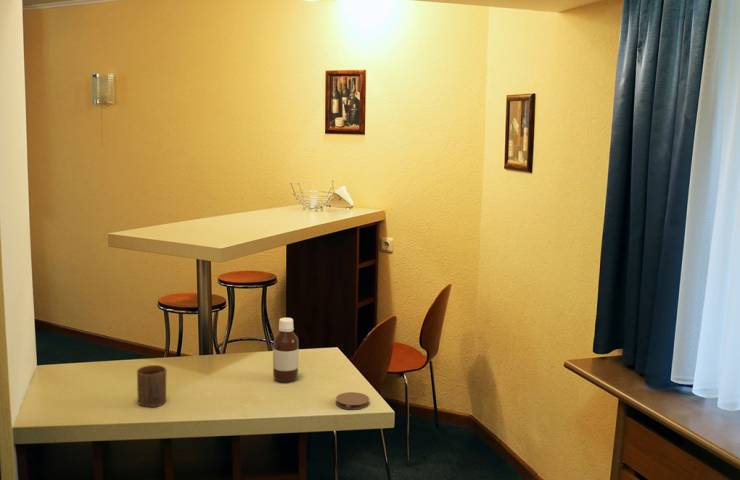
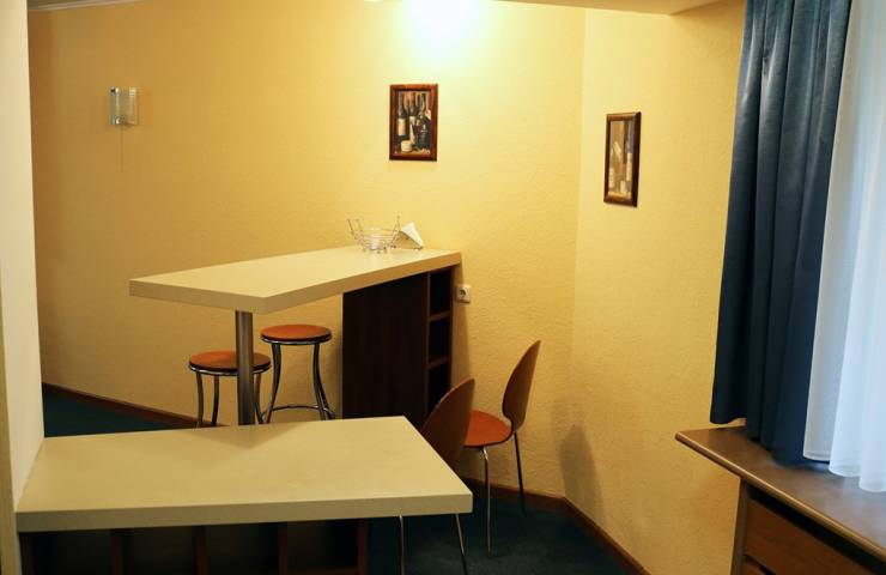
- bottle (285, 349)
- coaster (352, 400)
- cup (152, 385)
